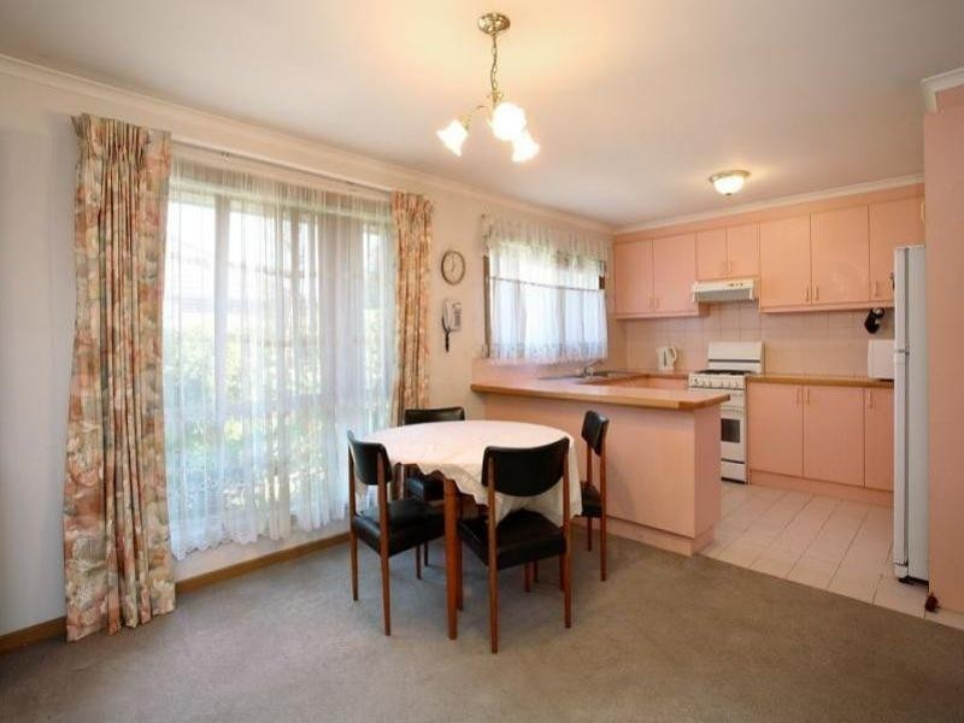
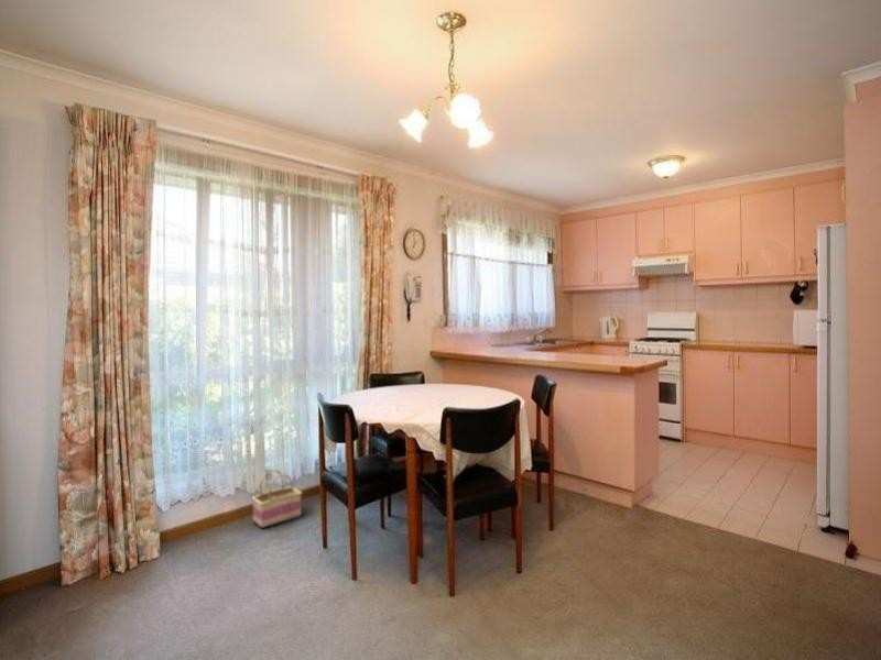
+ basket (276, 495)
